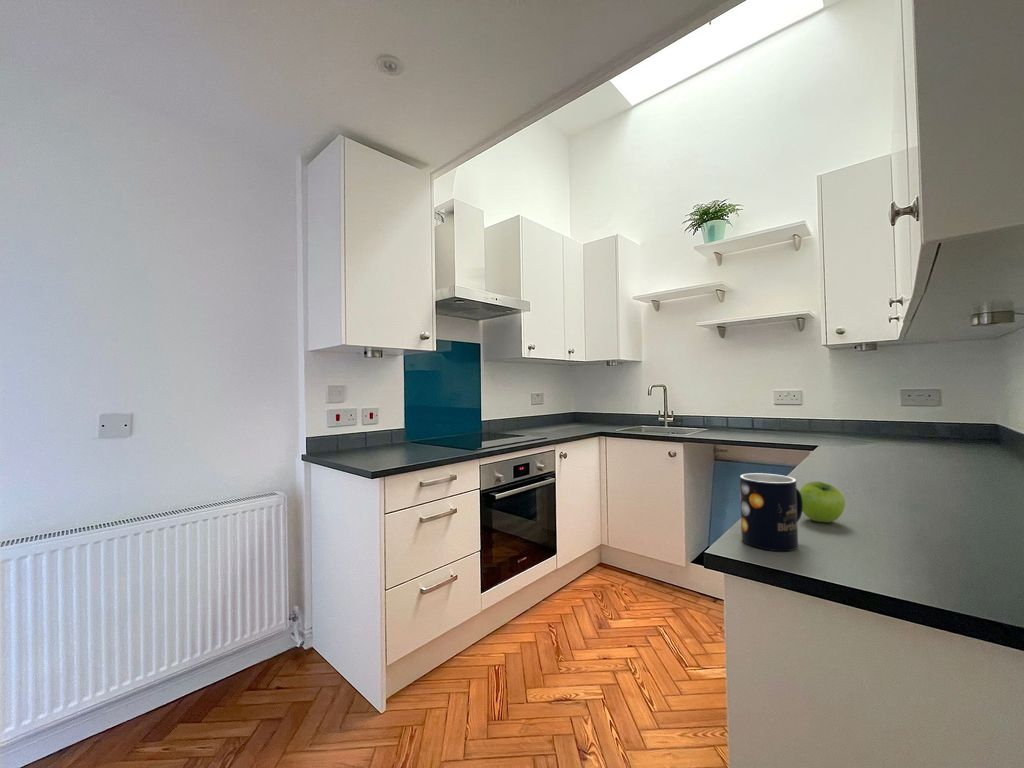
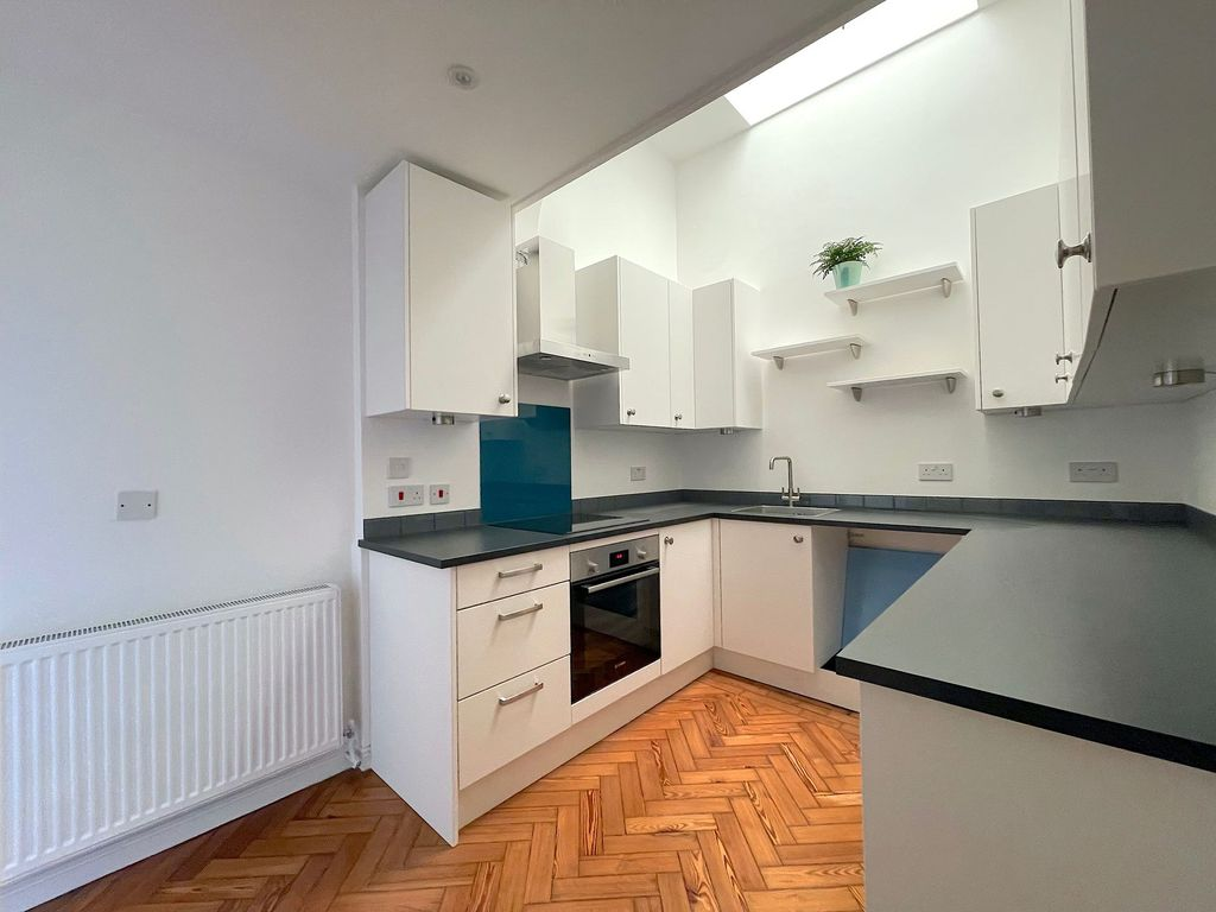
- fruit (820, 501)
- mug (772, 508)
